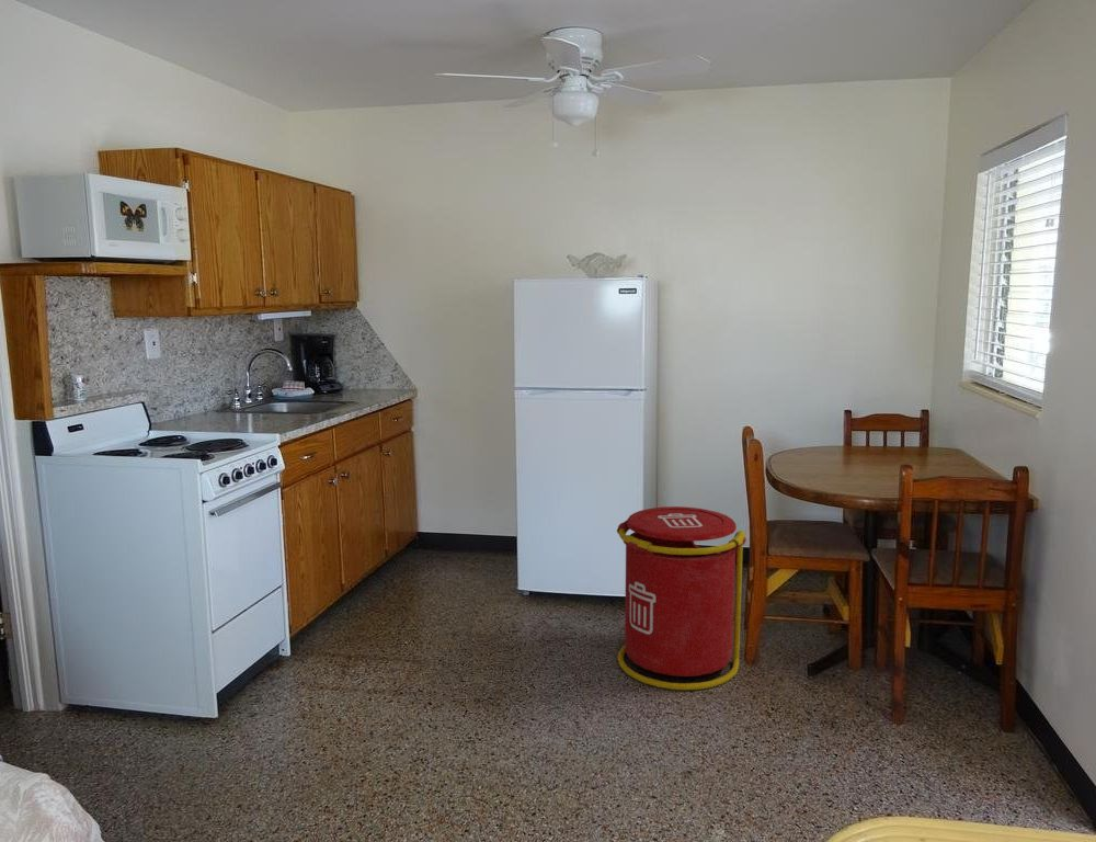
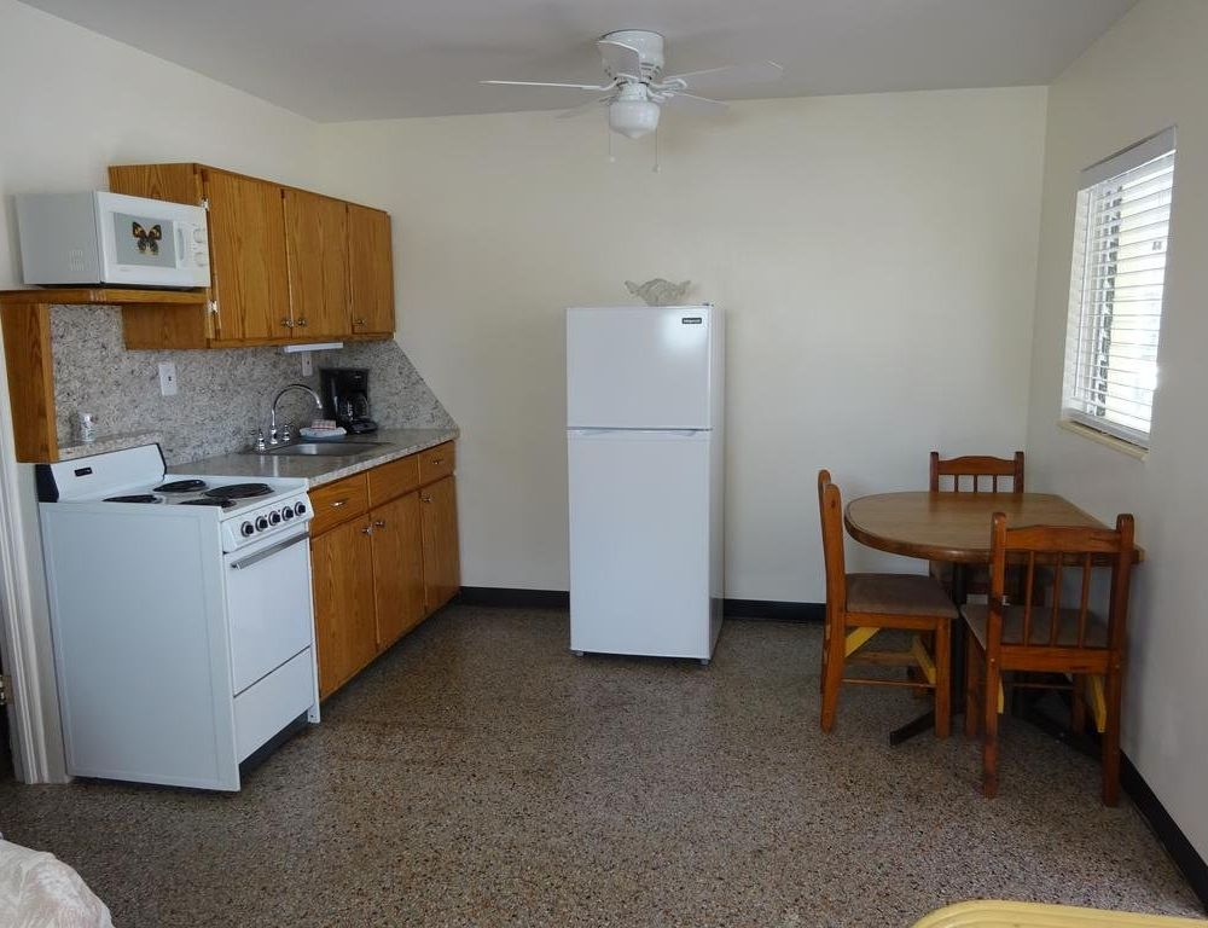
- trash can (678, 591)
